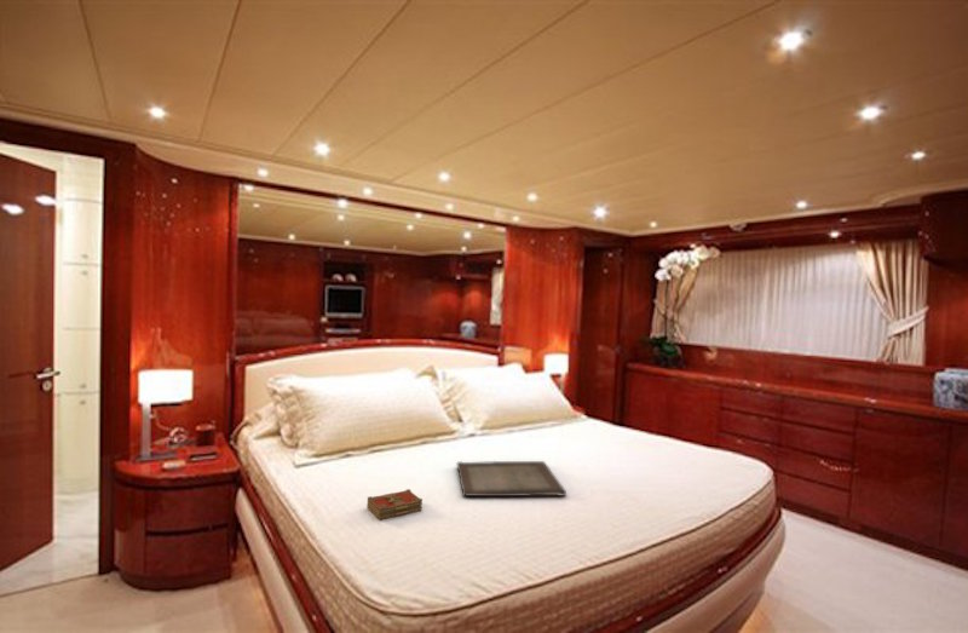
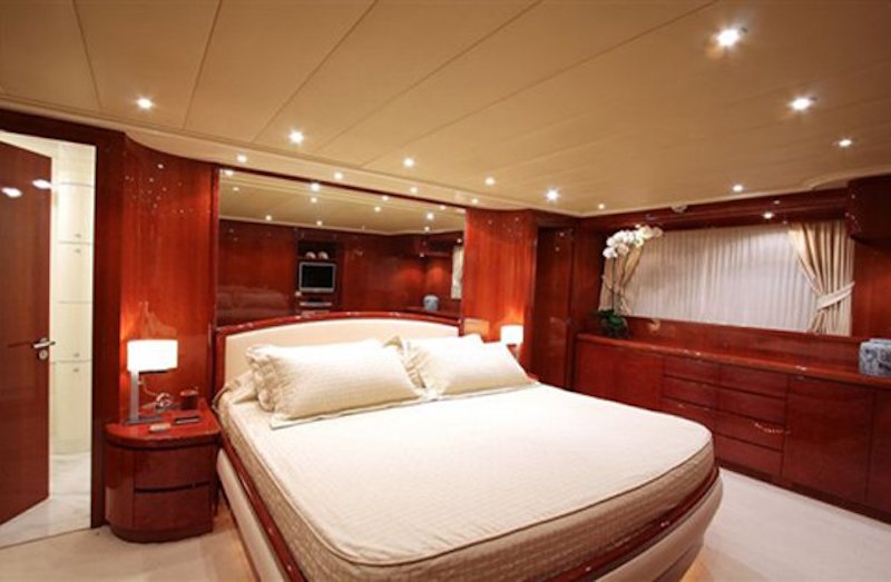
- book (394, 502)
- serving tray (507, 477)
